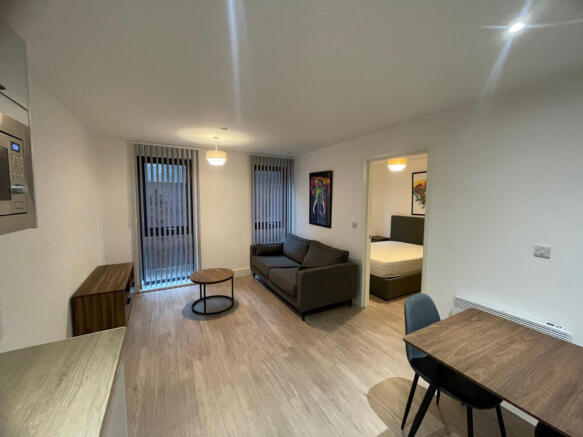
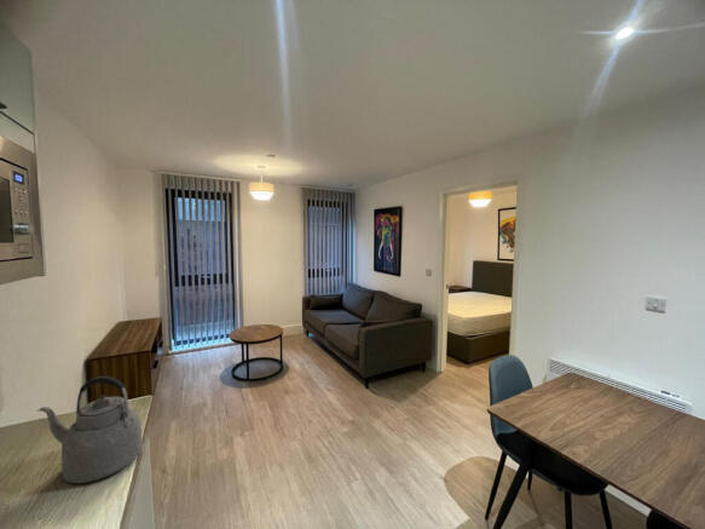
+ kettle (87, 419)
